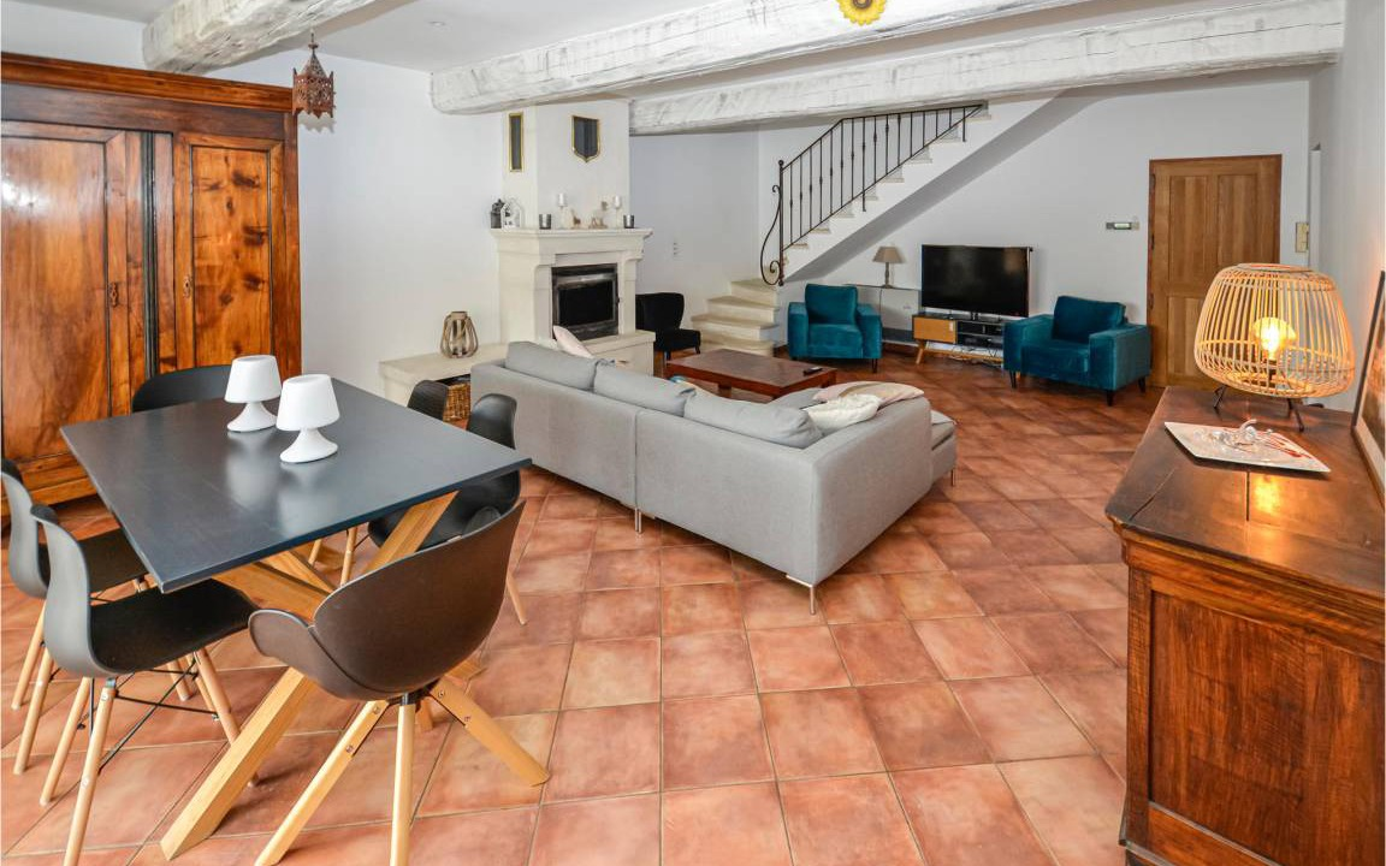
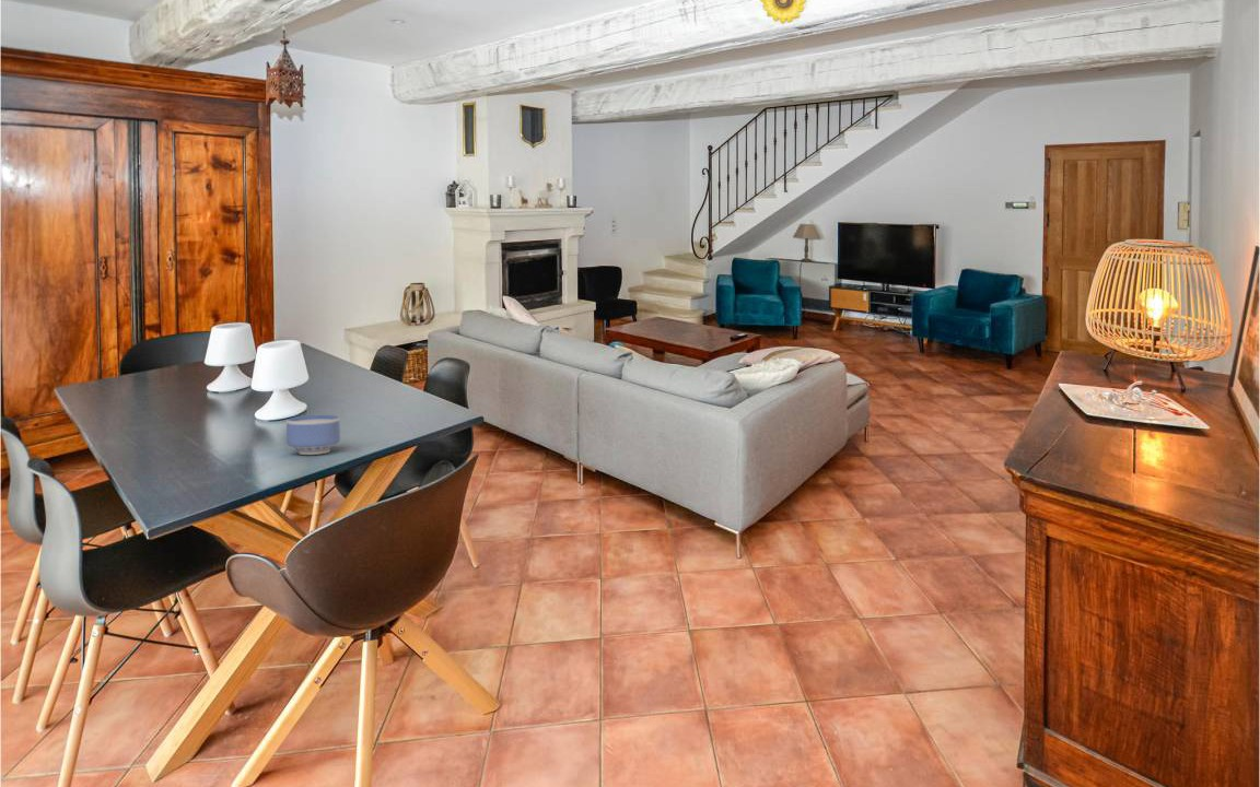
+ bowl (313, 435)
